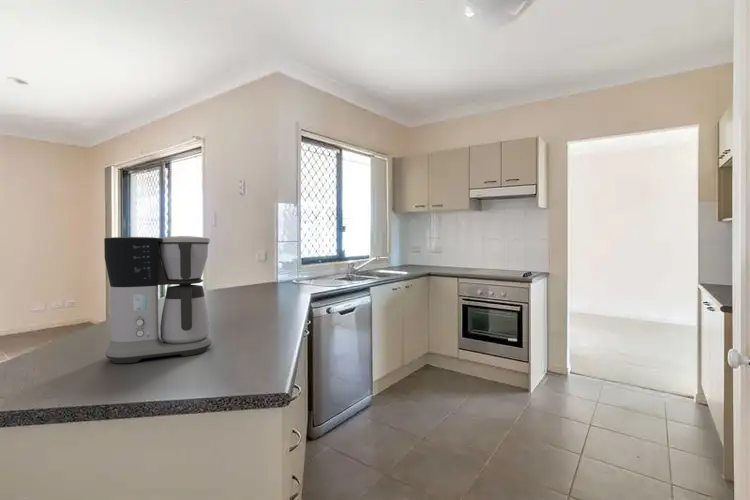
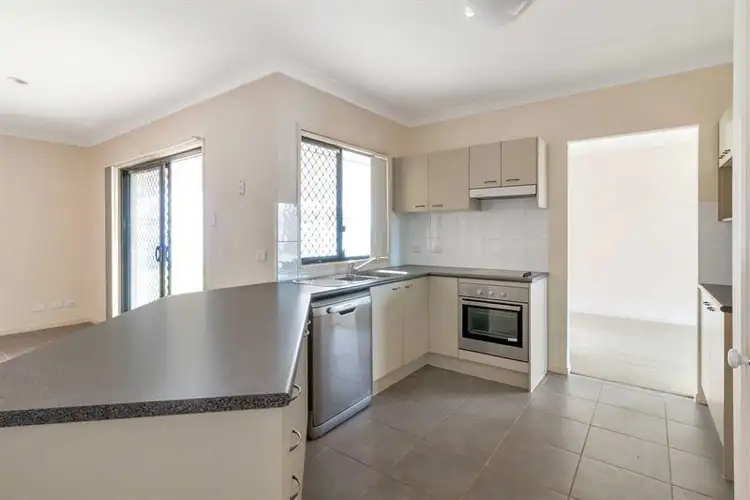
- coffee maker (157, 295)
